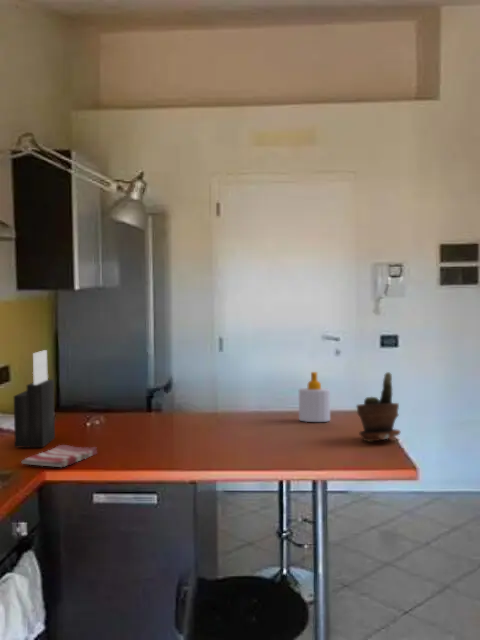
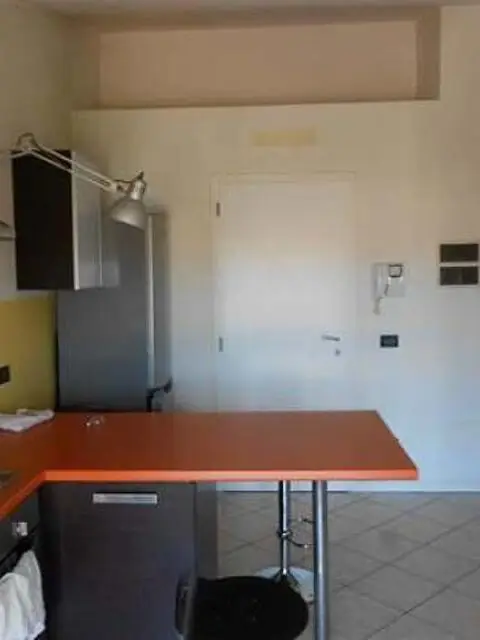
- soap bottle (314, 396)
- potted plant (378, 406)
- dish towel (60, 455)
- knife block (31, 397)
